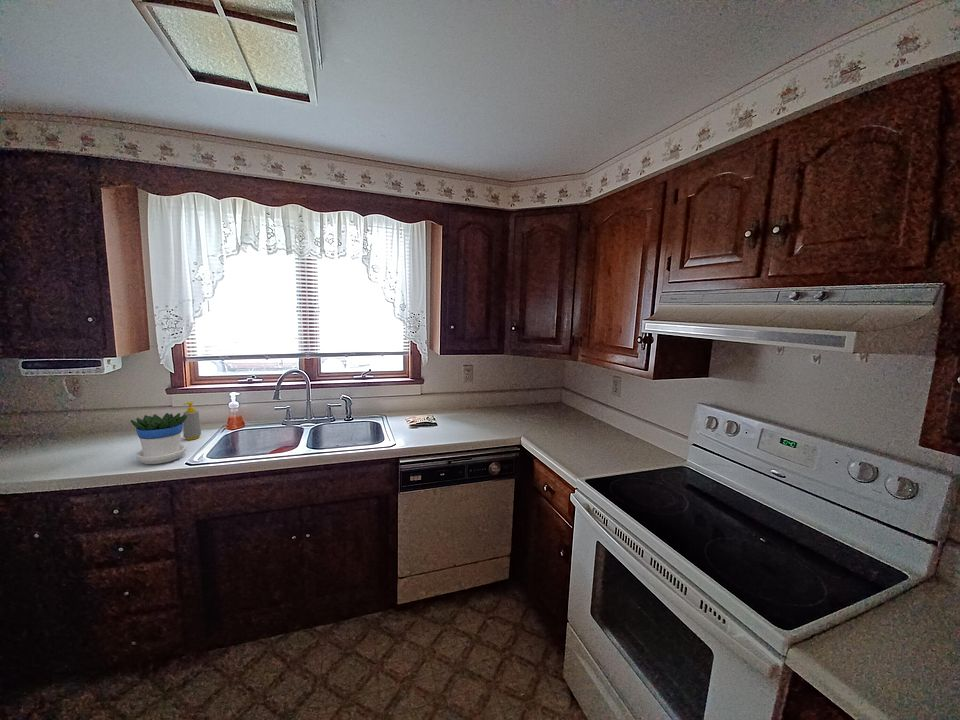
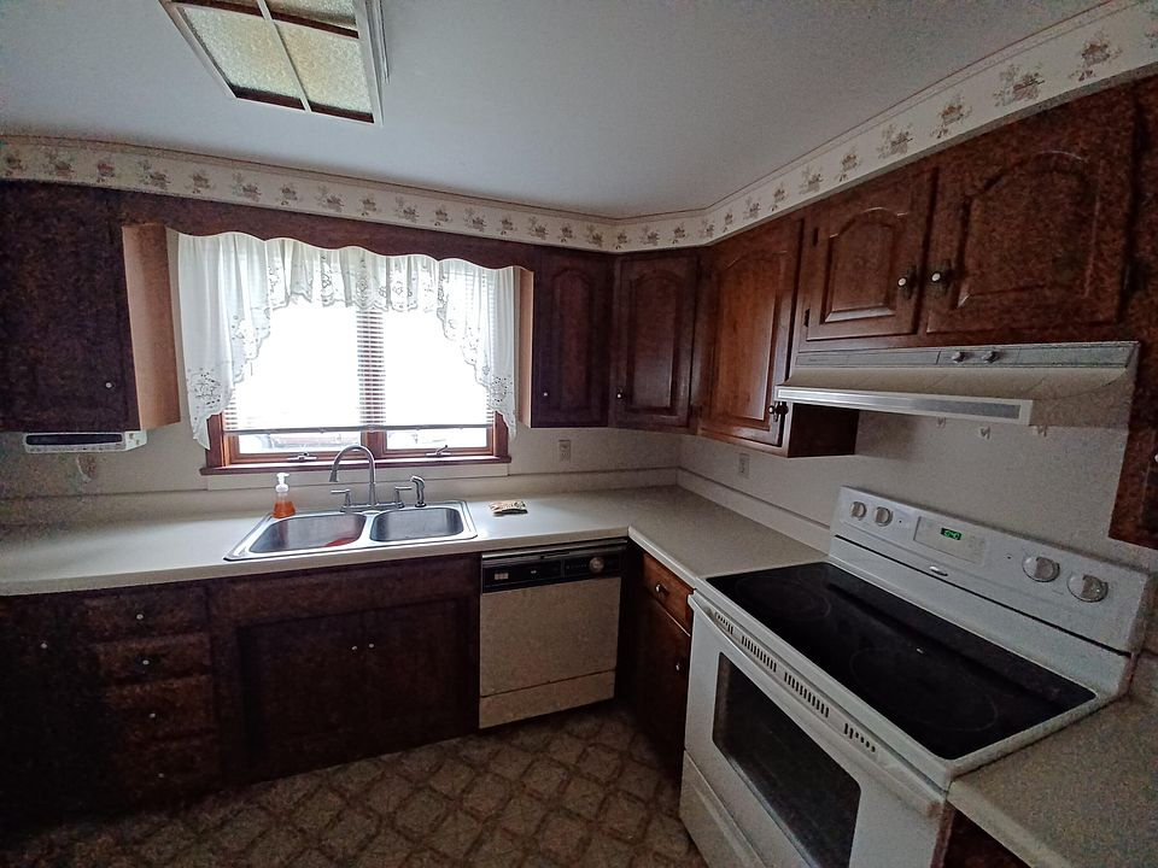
- flowerpot (161, 438)
- soap bottle (191, 420)
